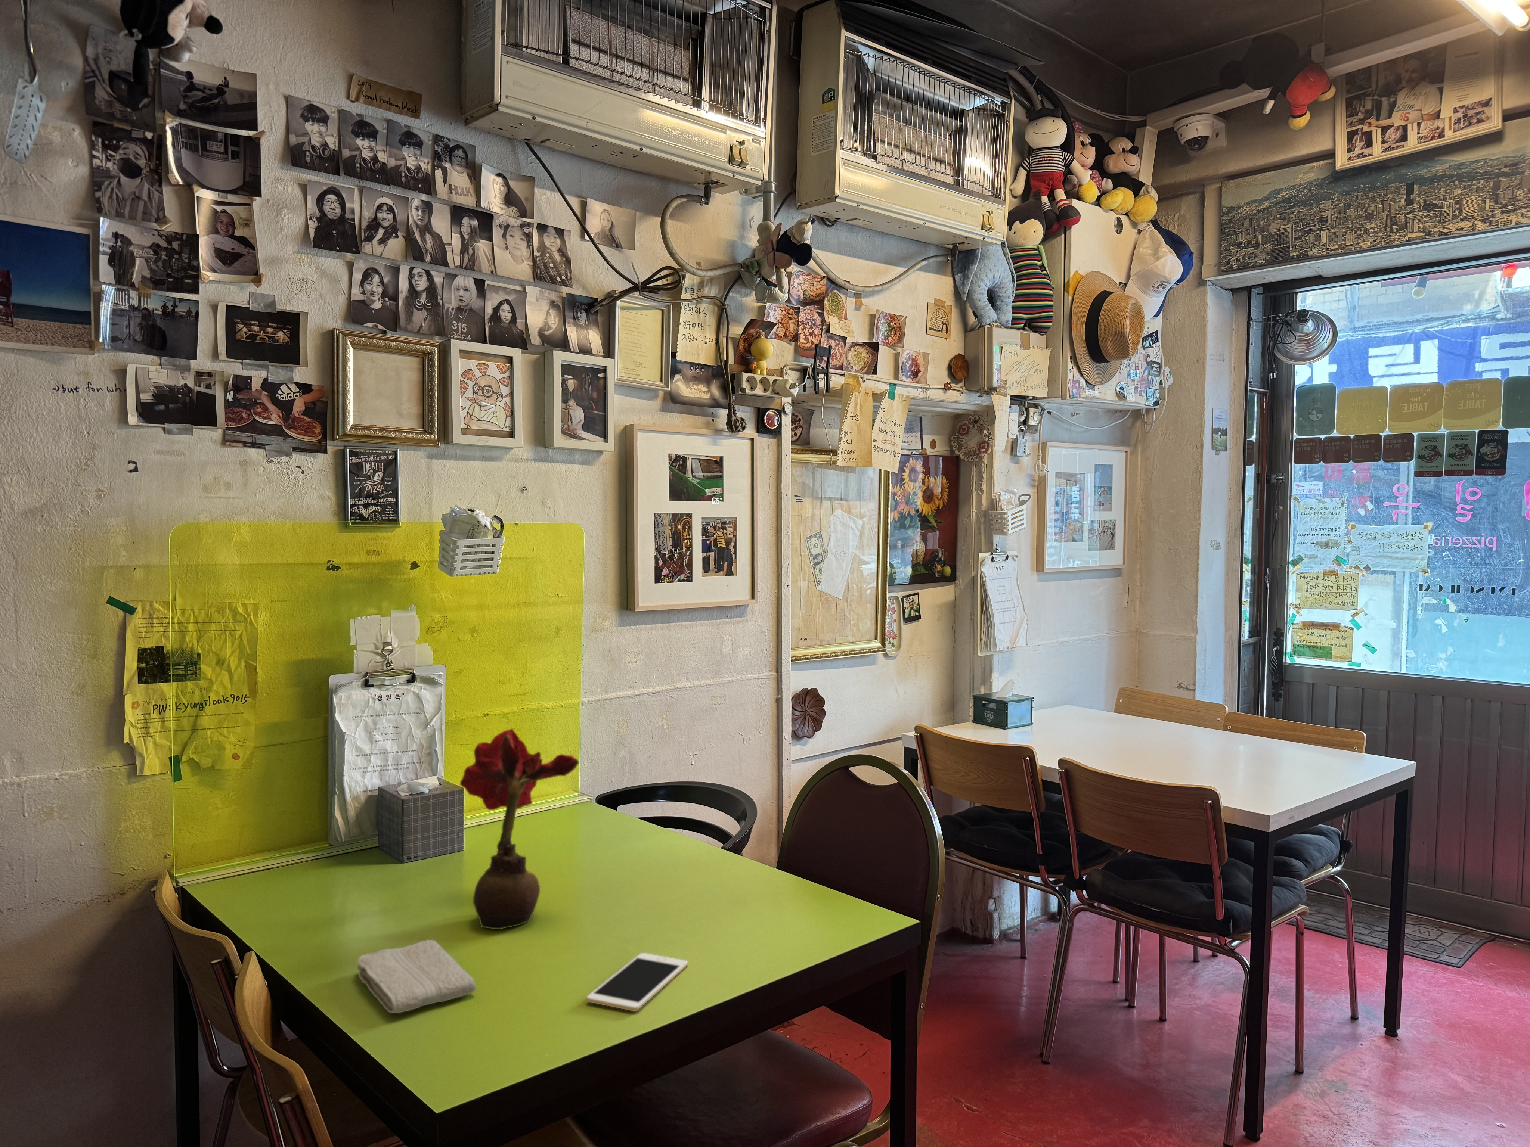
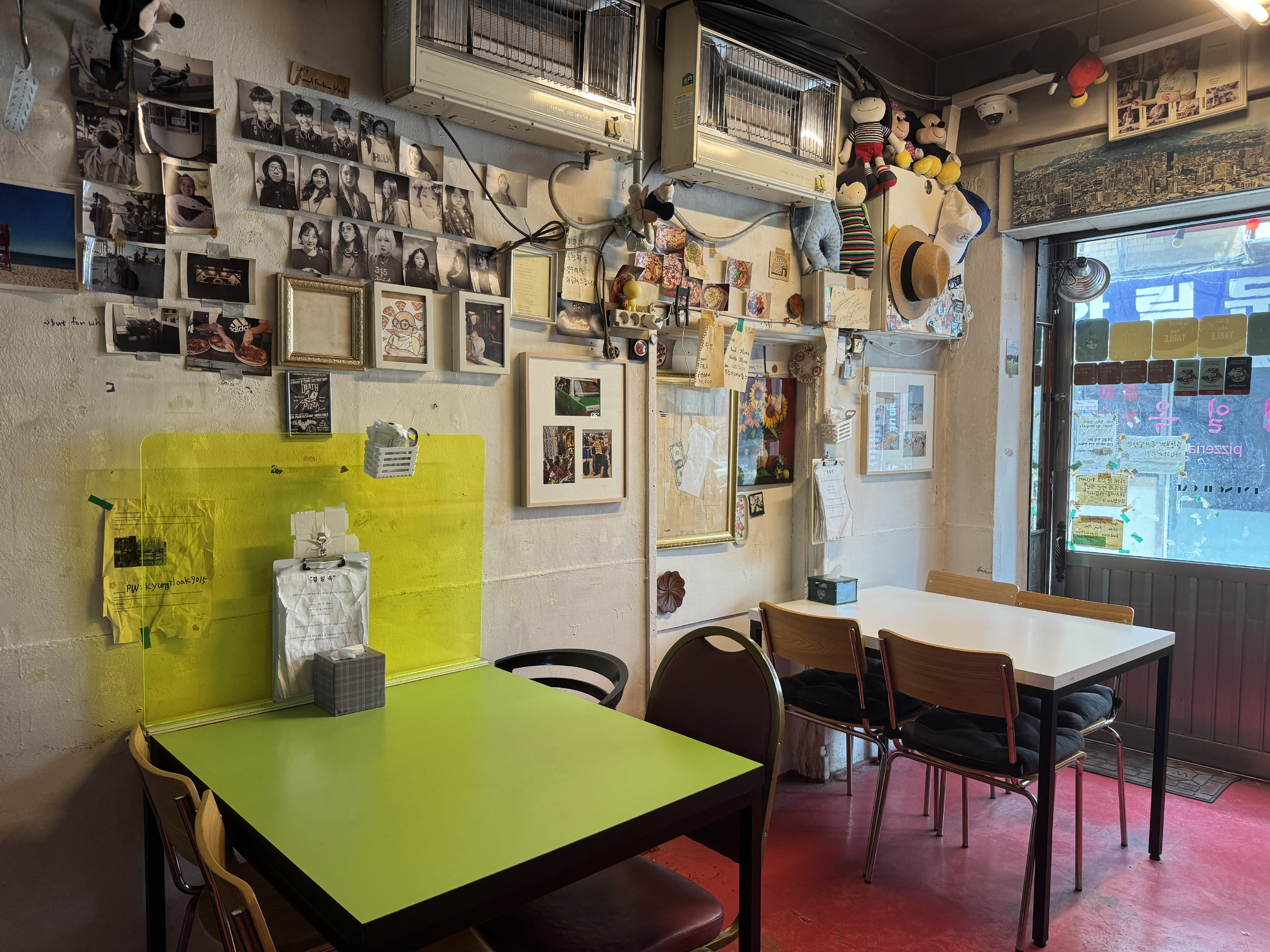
- washcloth (413, 974)
- cell phone (640, 980)
- flower (513, 819)
